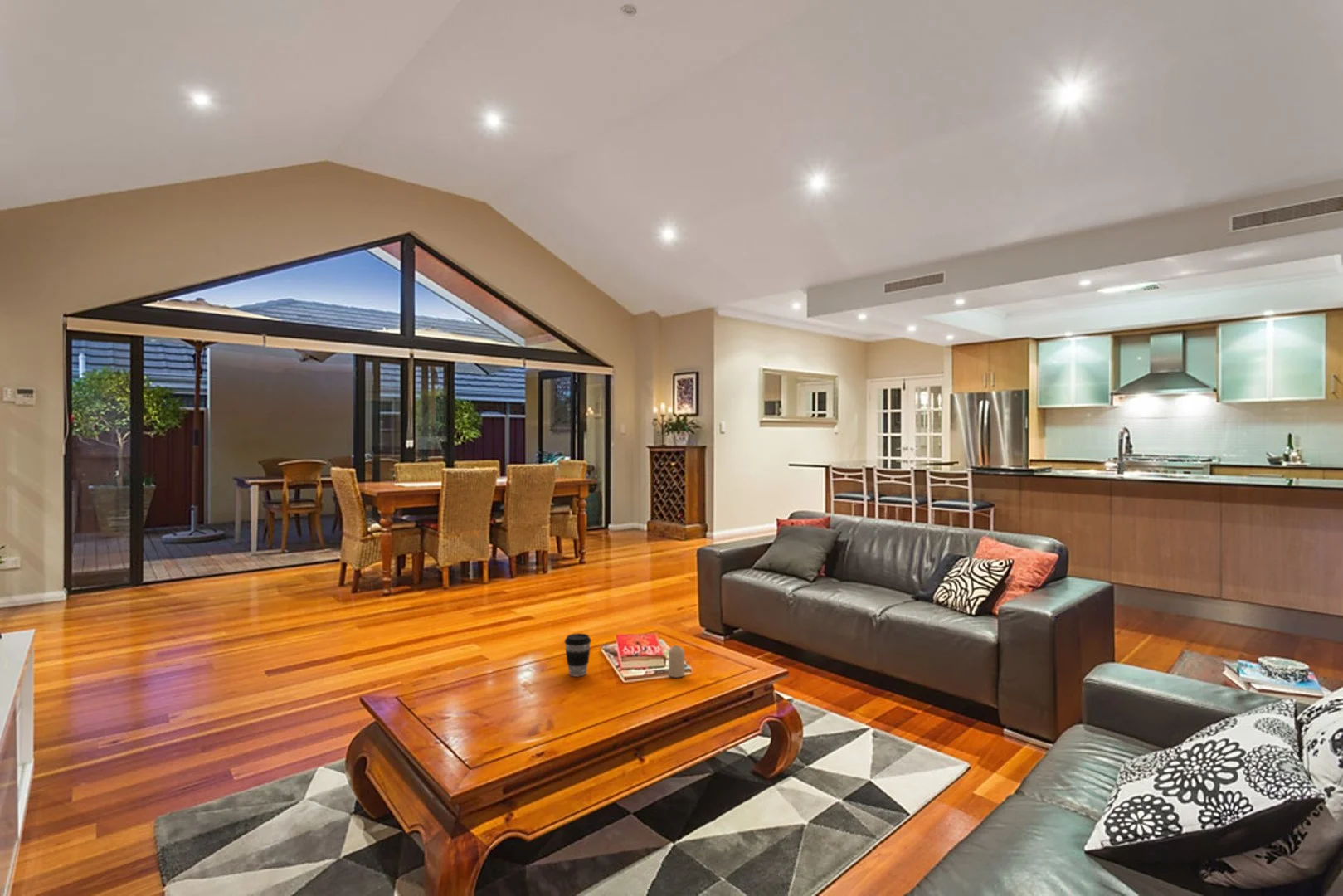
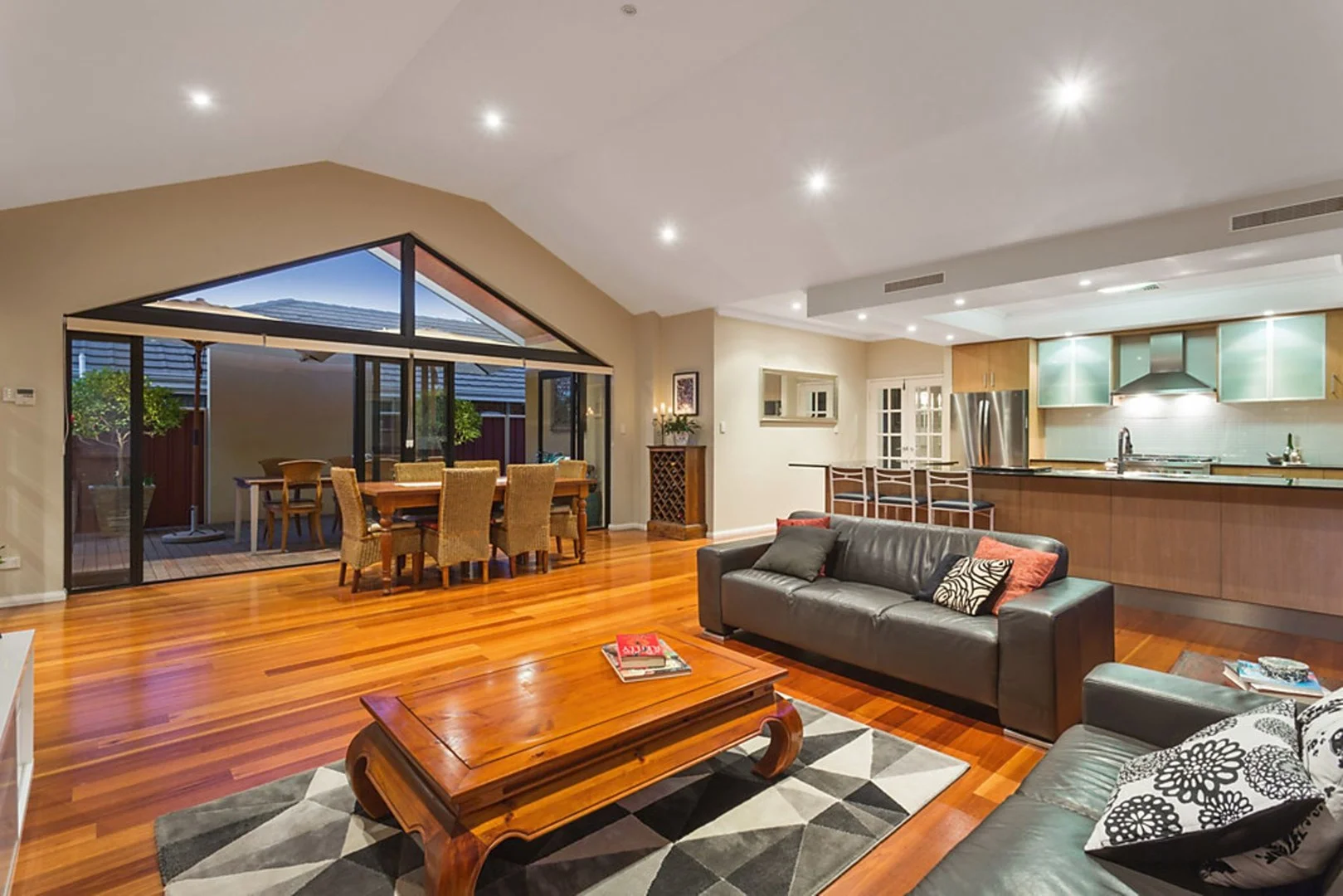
- candle (676, 660)
- coffee cup (577, 655)
